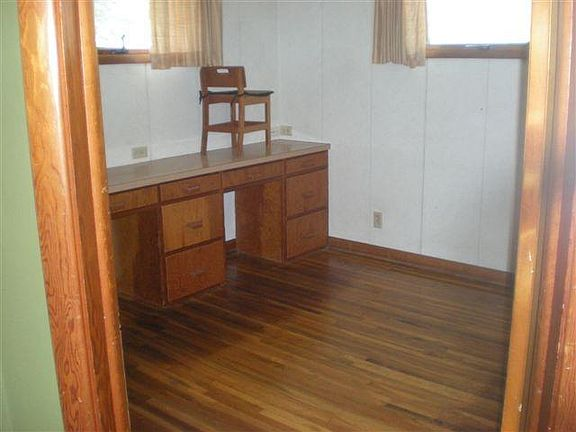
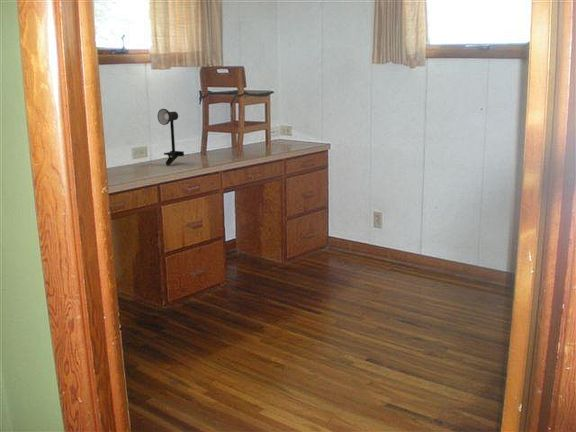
+ desk lamp (171, 136)
